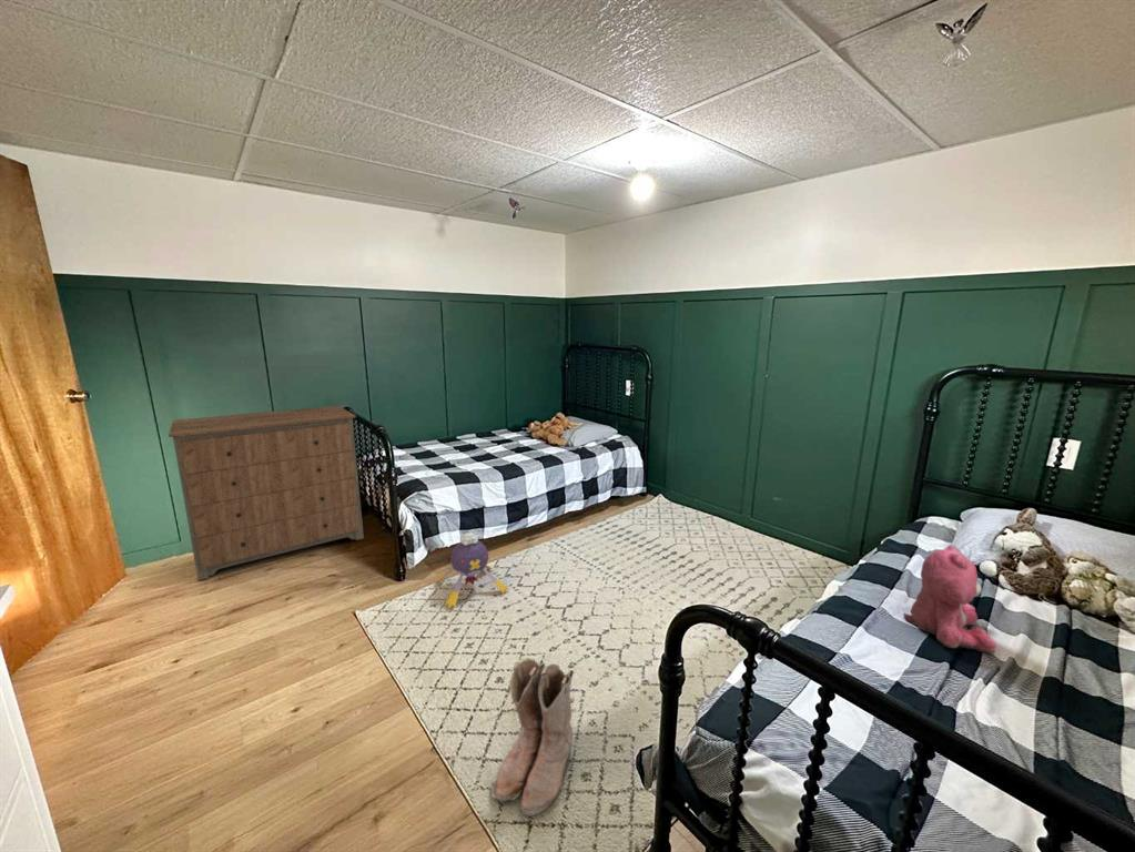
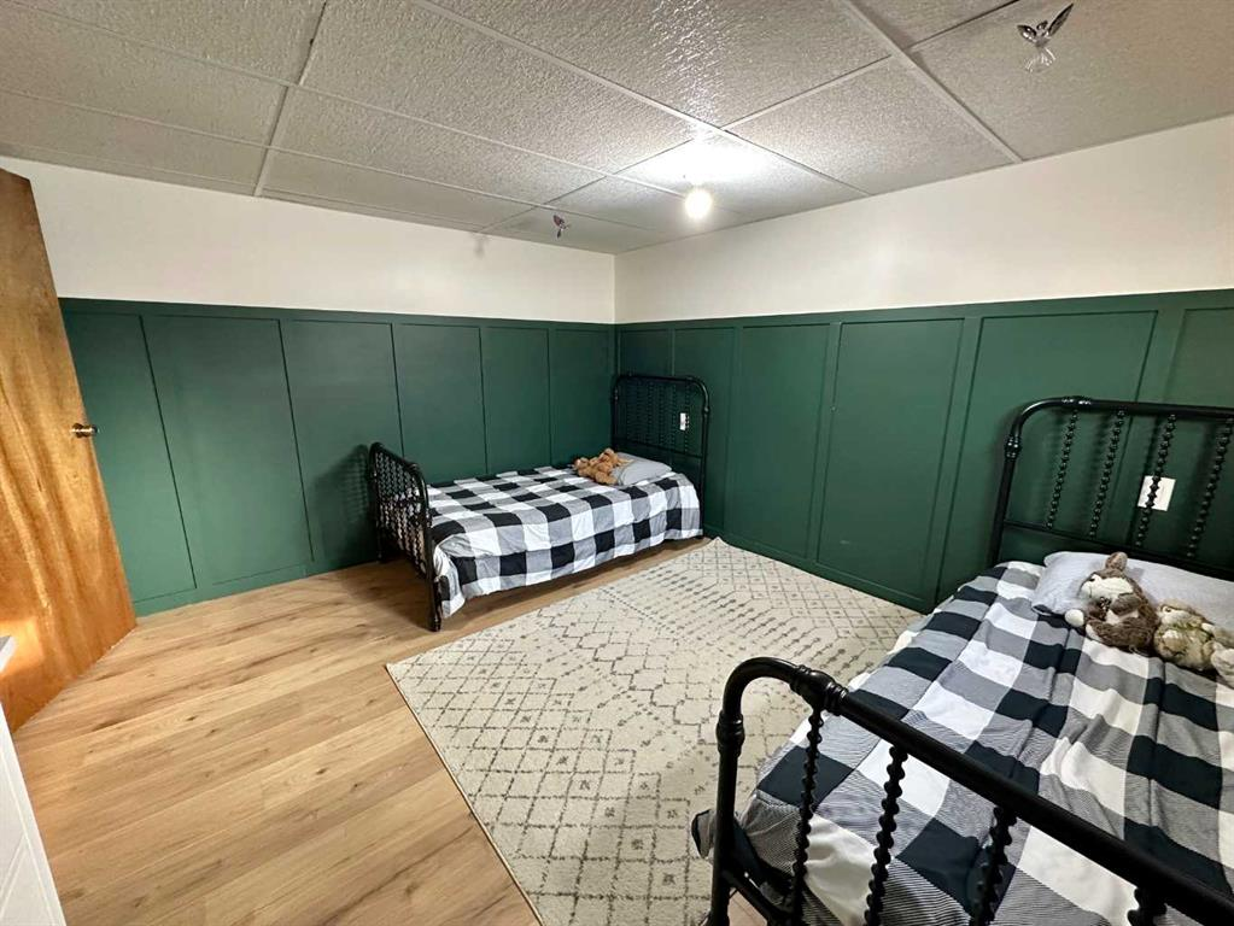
- boots (535, 727)
- teddy bear (954, 590)
- dresser (275, 484)
- plush toy (469, 560)
